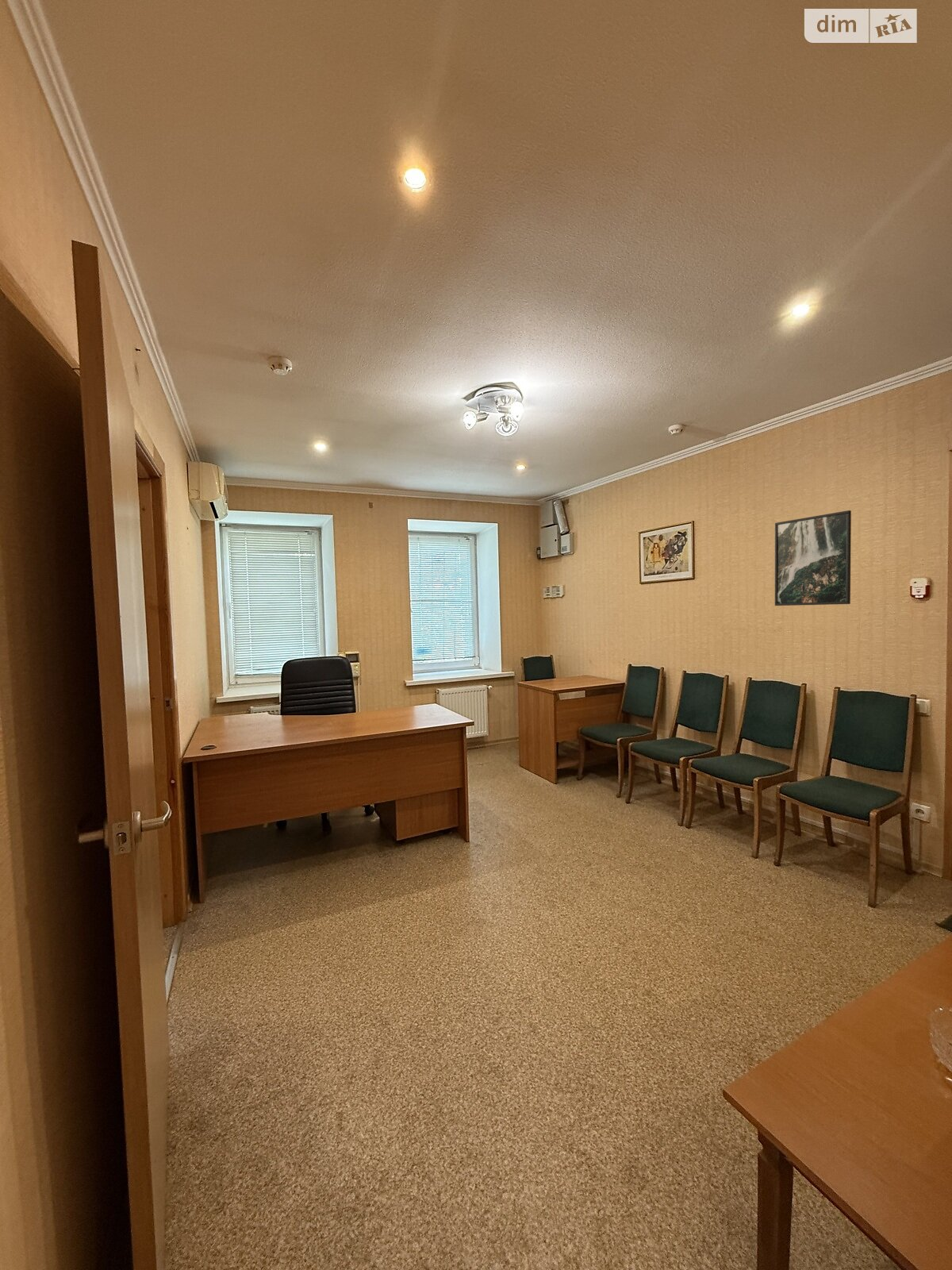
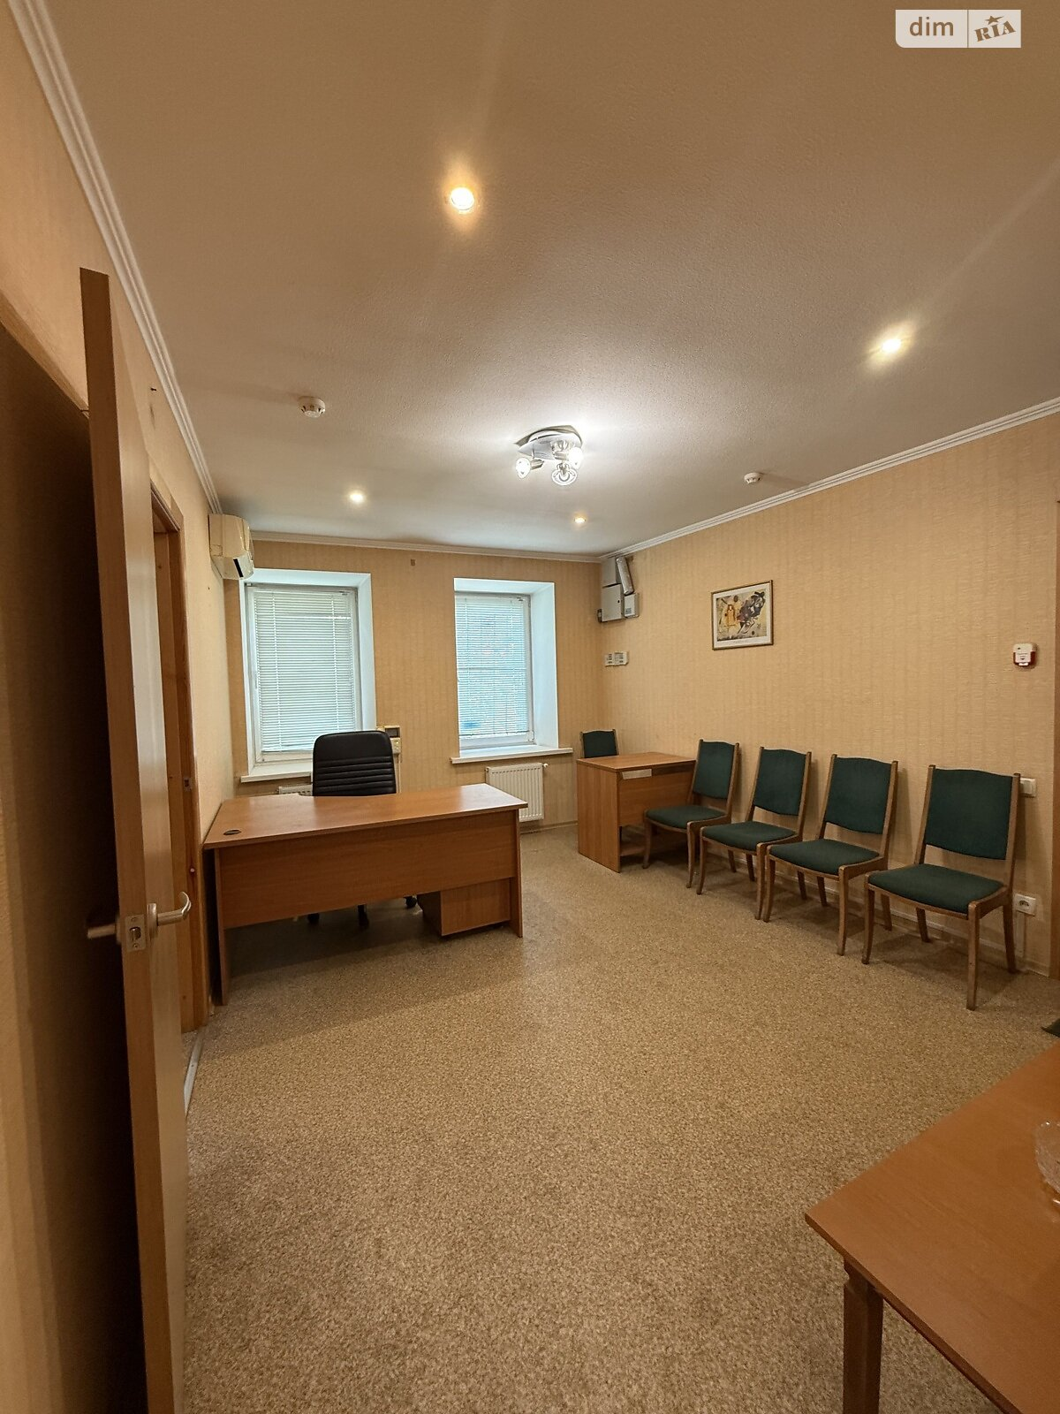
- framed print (810, 561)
